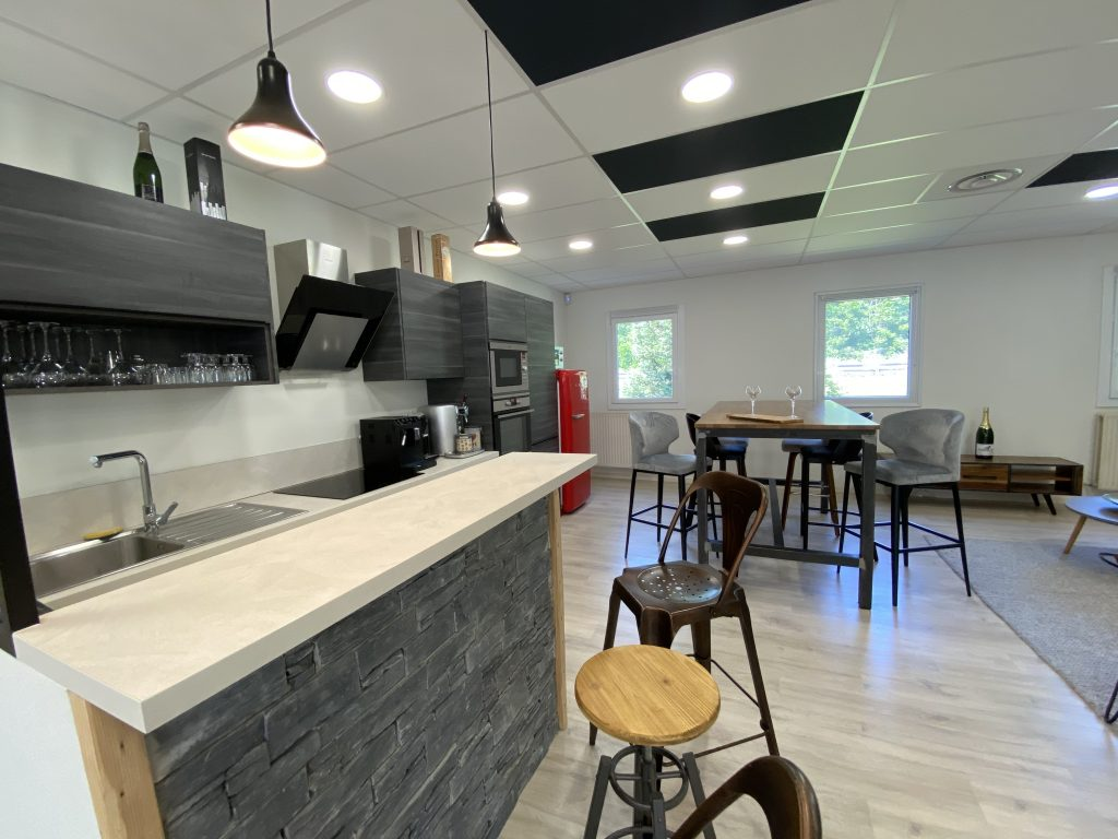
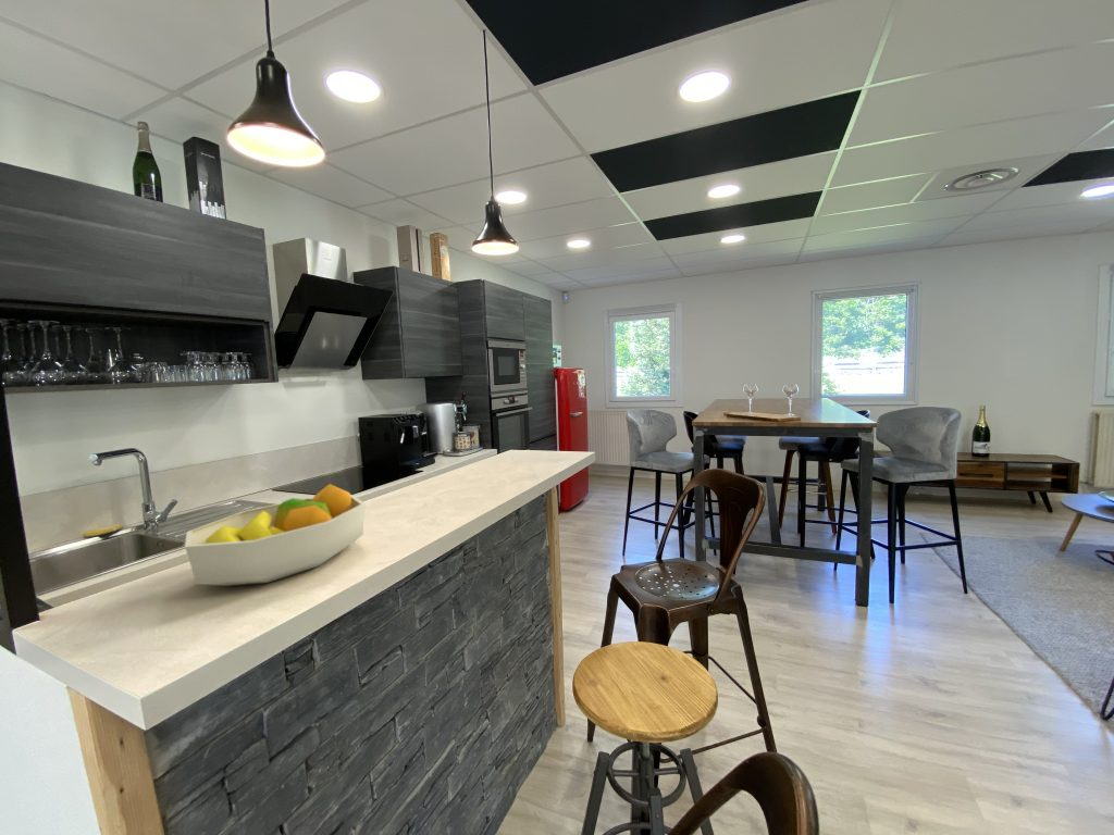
+ fruit bowl (284, 528)
